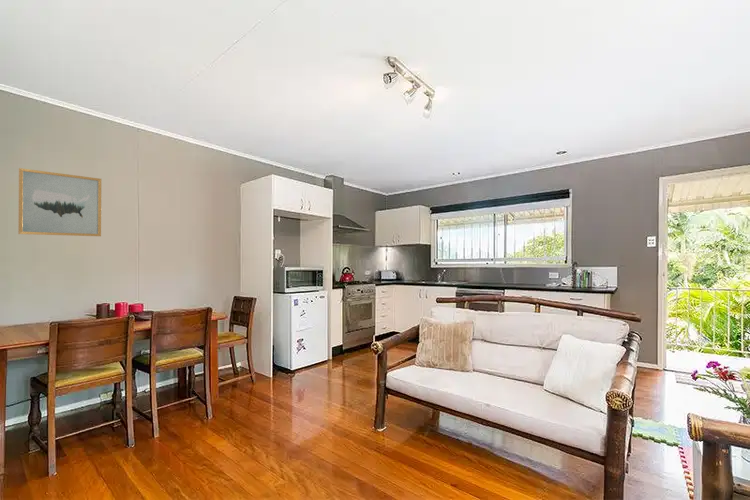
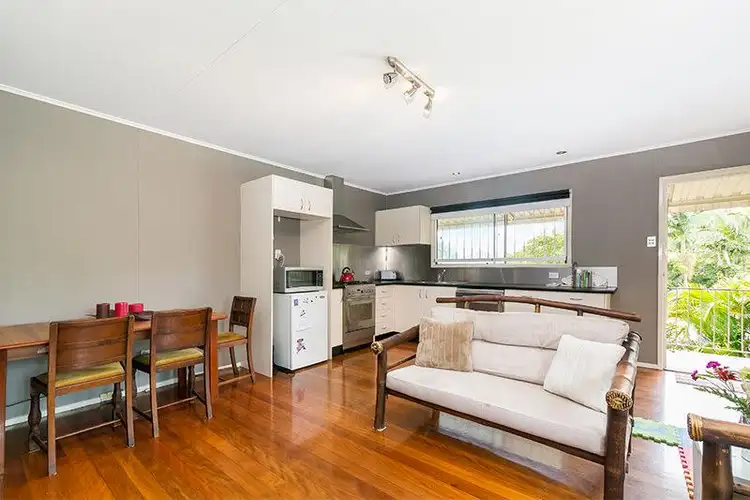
- wall art (62, 204)
